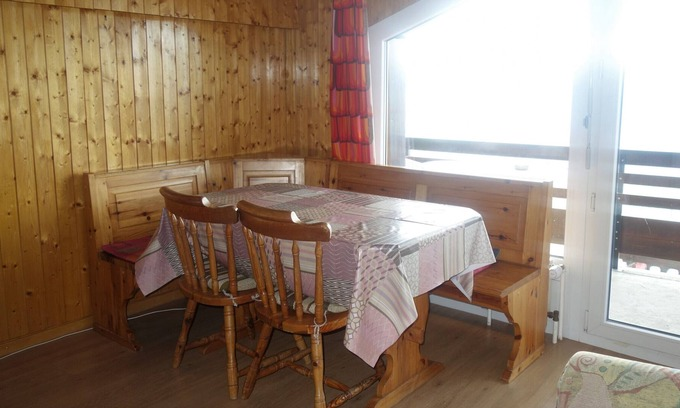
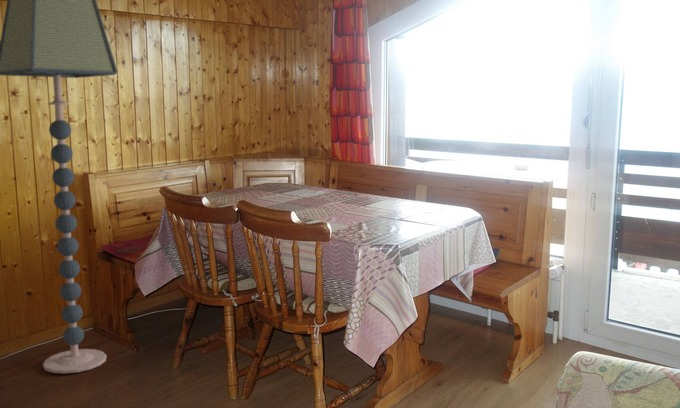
+ floor lamp (63, 180)
